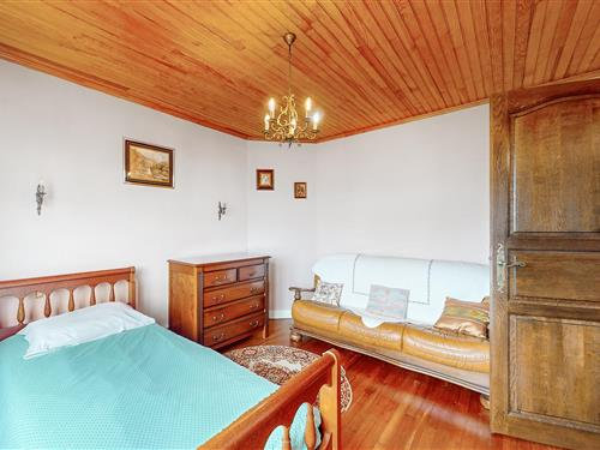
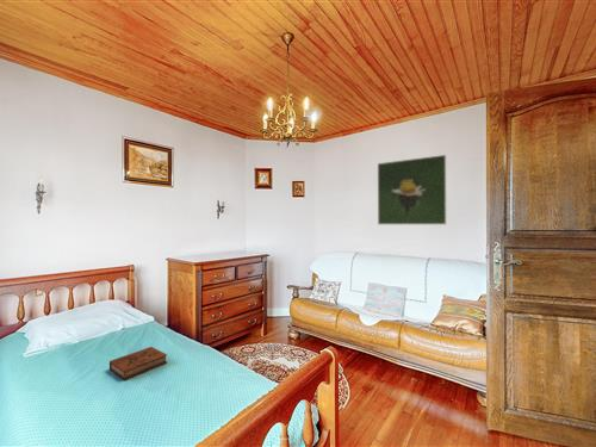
+ book (138, 361)
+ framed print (409, 192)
